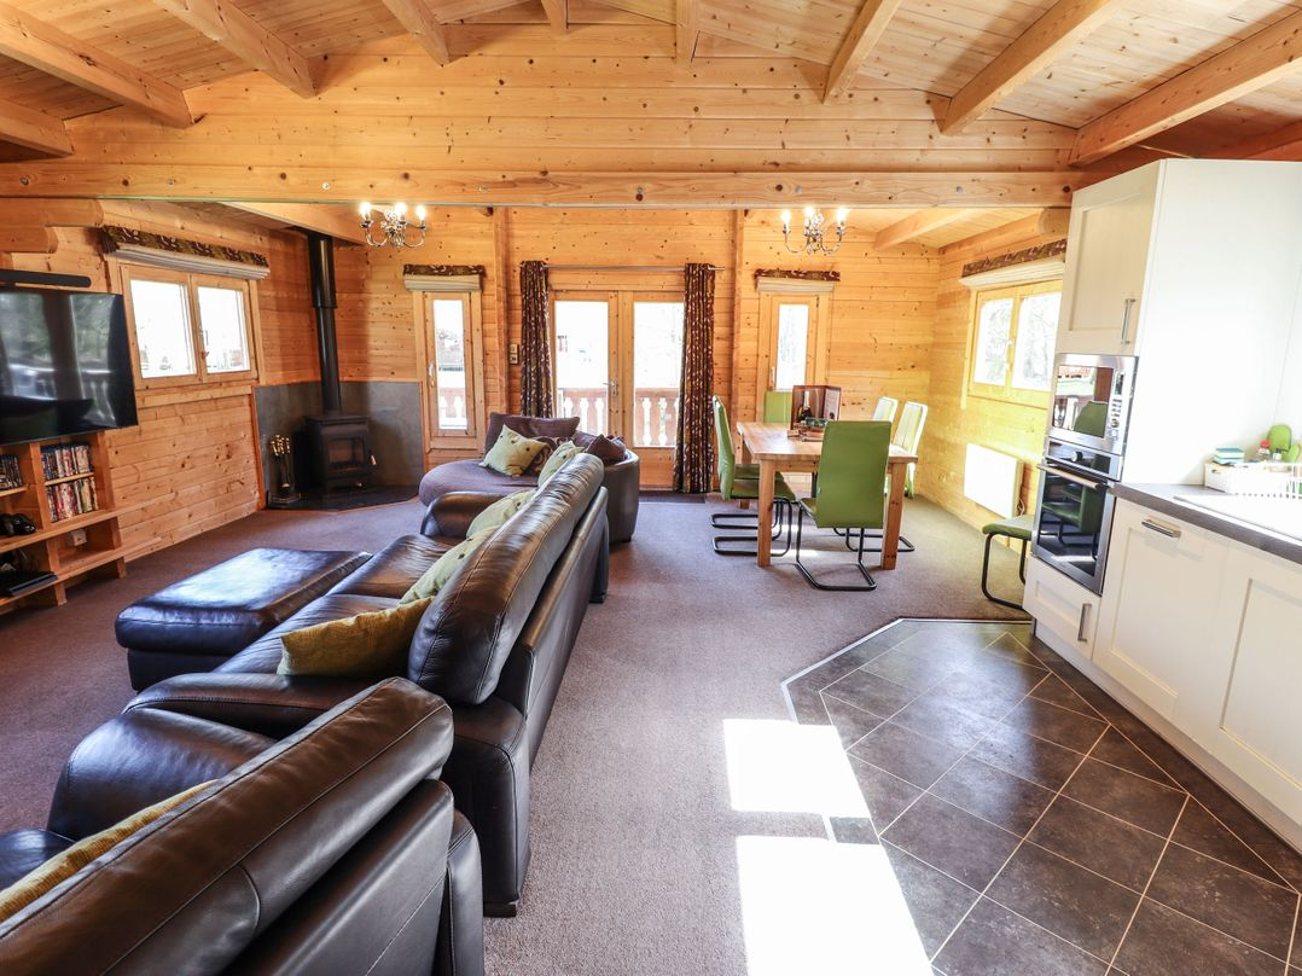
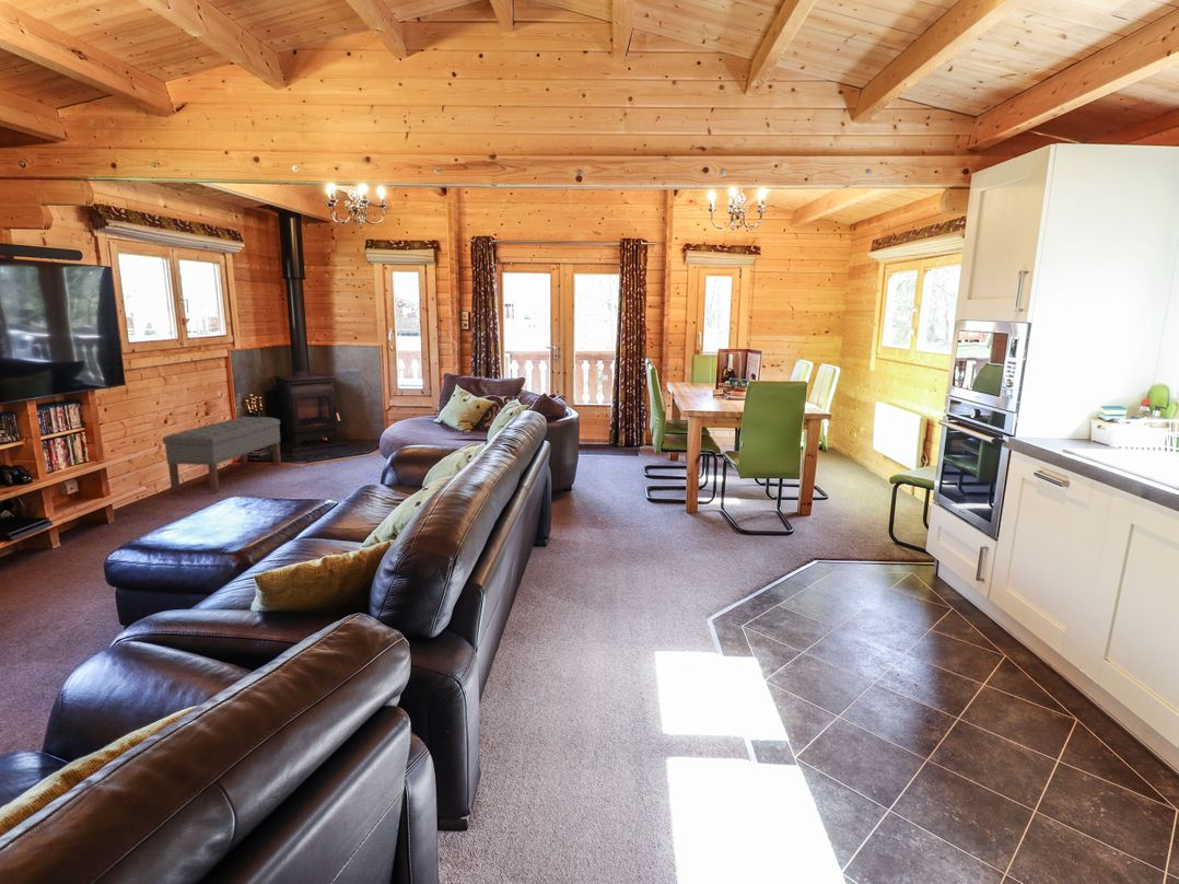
+ bench (229, 451)
